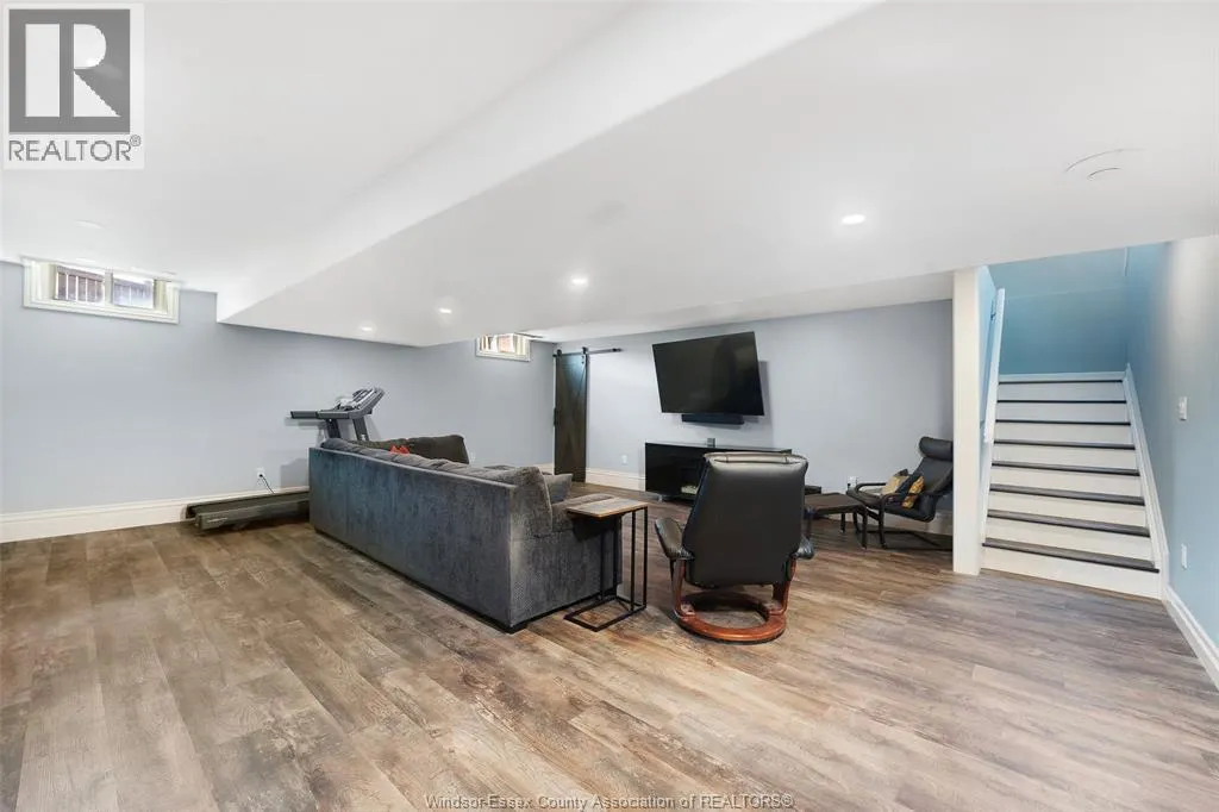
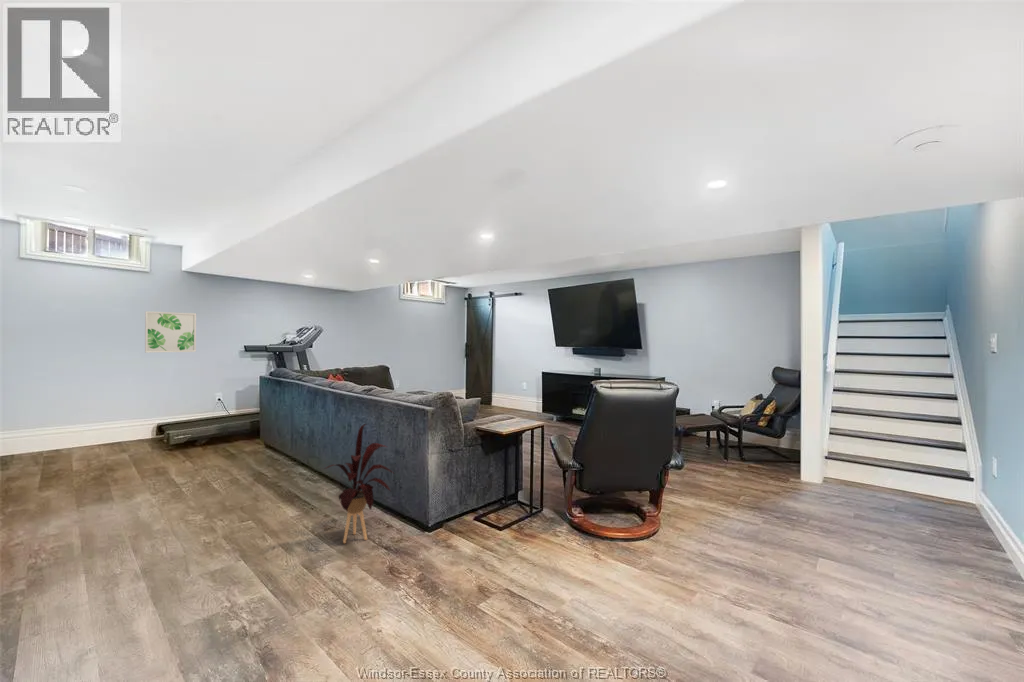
+ wall art (171, 332)
+ house plant (361, 483)
